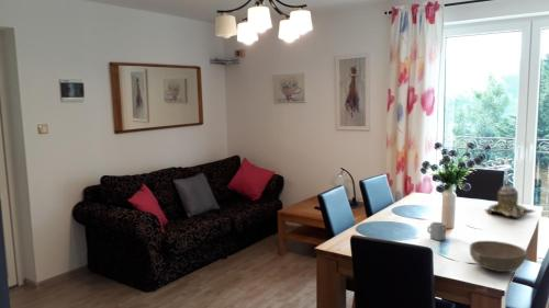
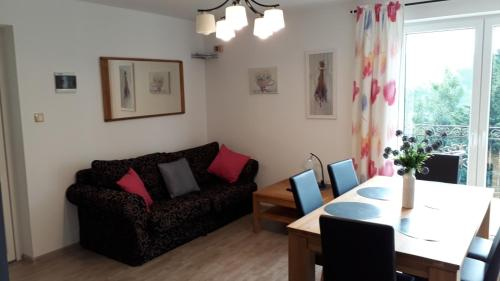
- cup (436, 230)
- bowl (496, 258)
- teapot (506, 197)
